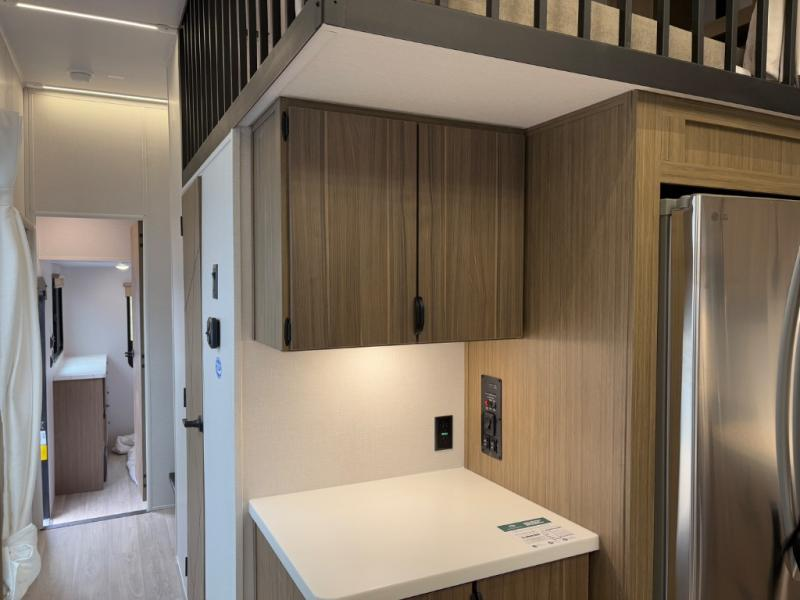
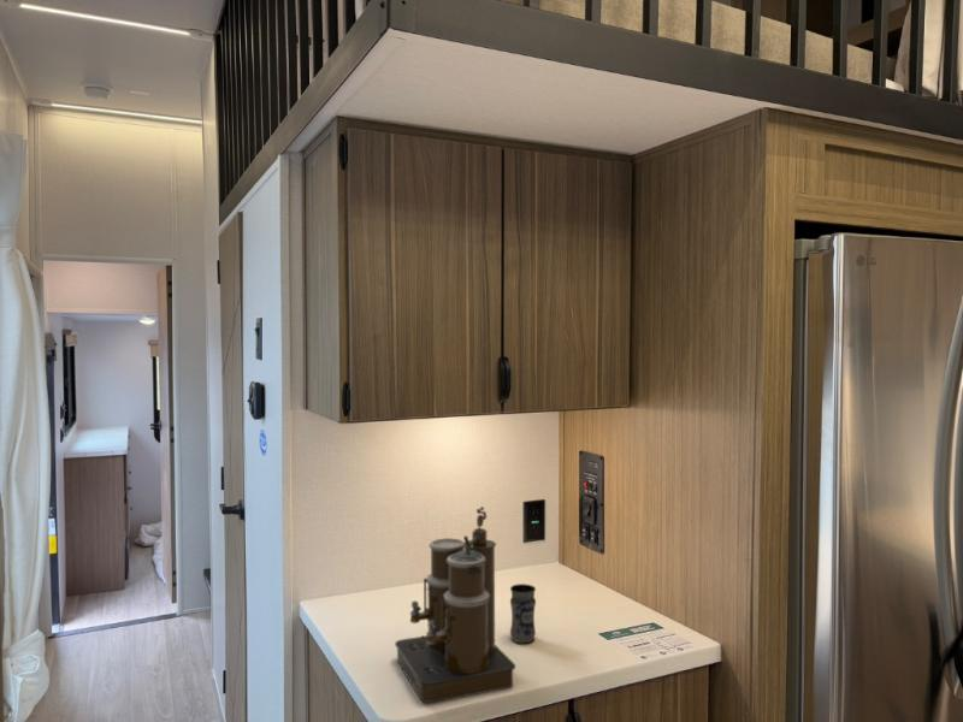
+ coffee maker (453, 590)
+ jar (522, 612)
